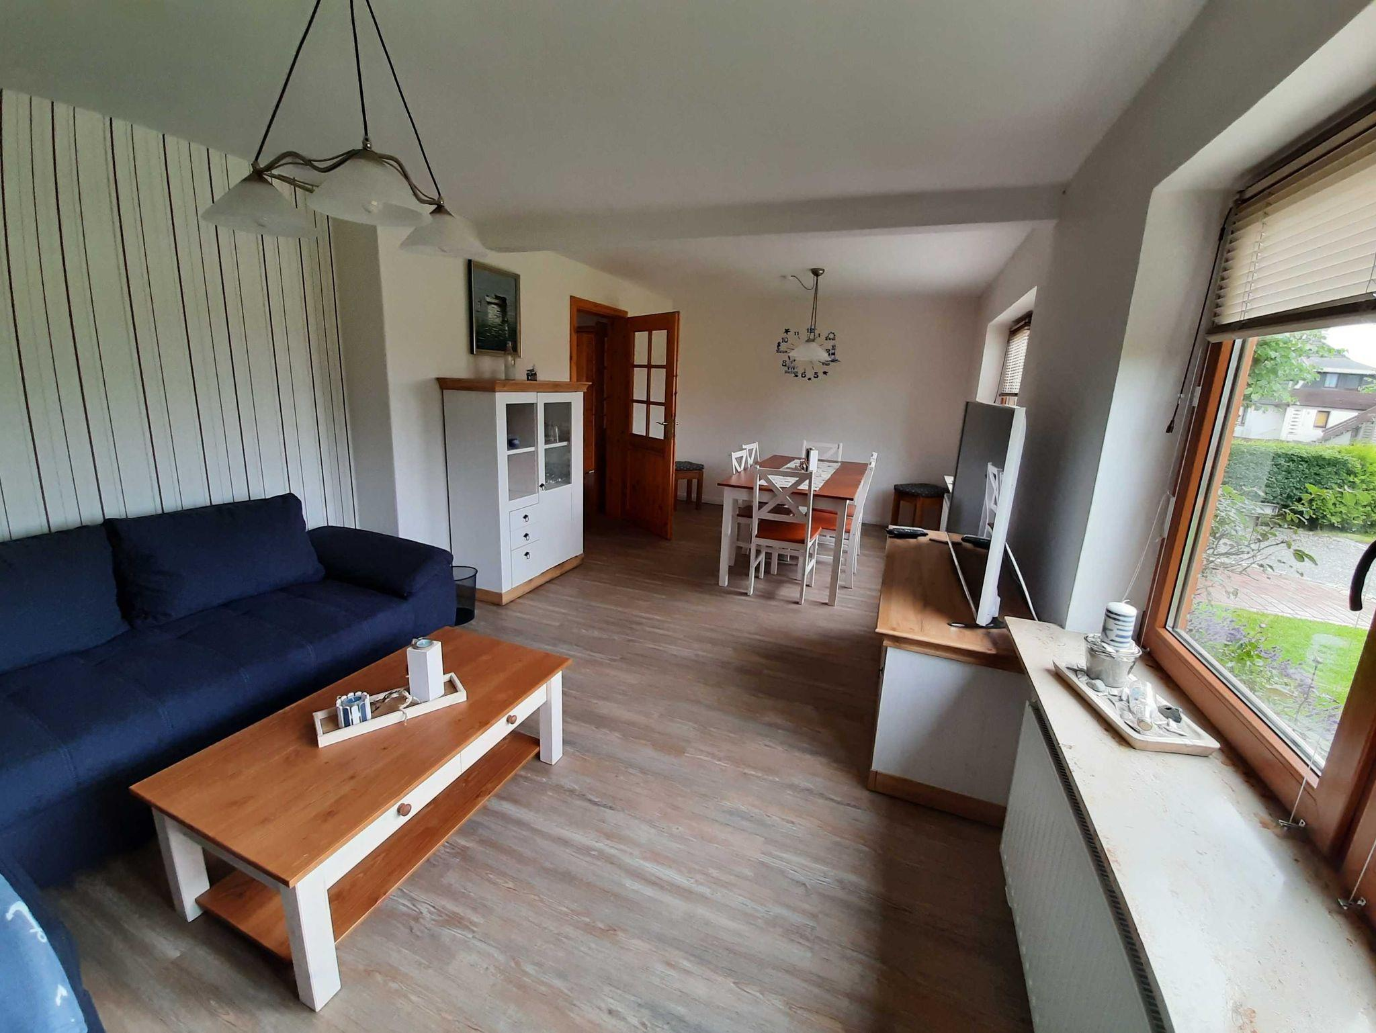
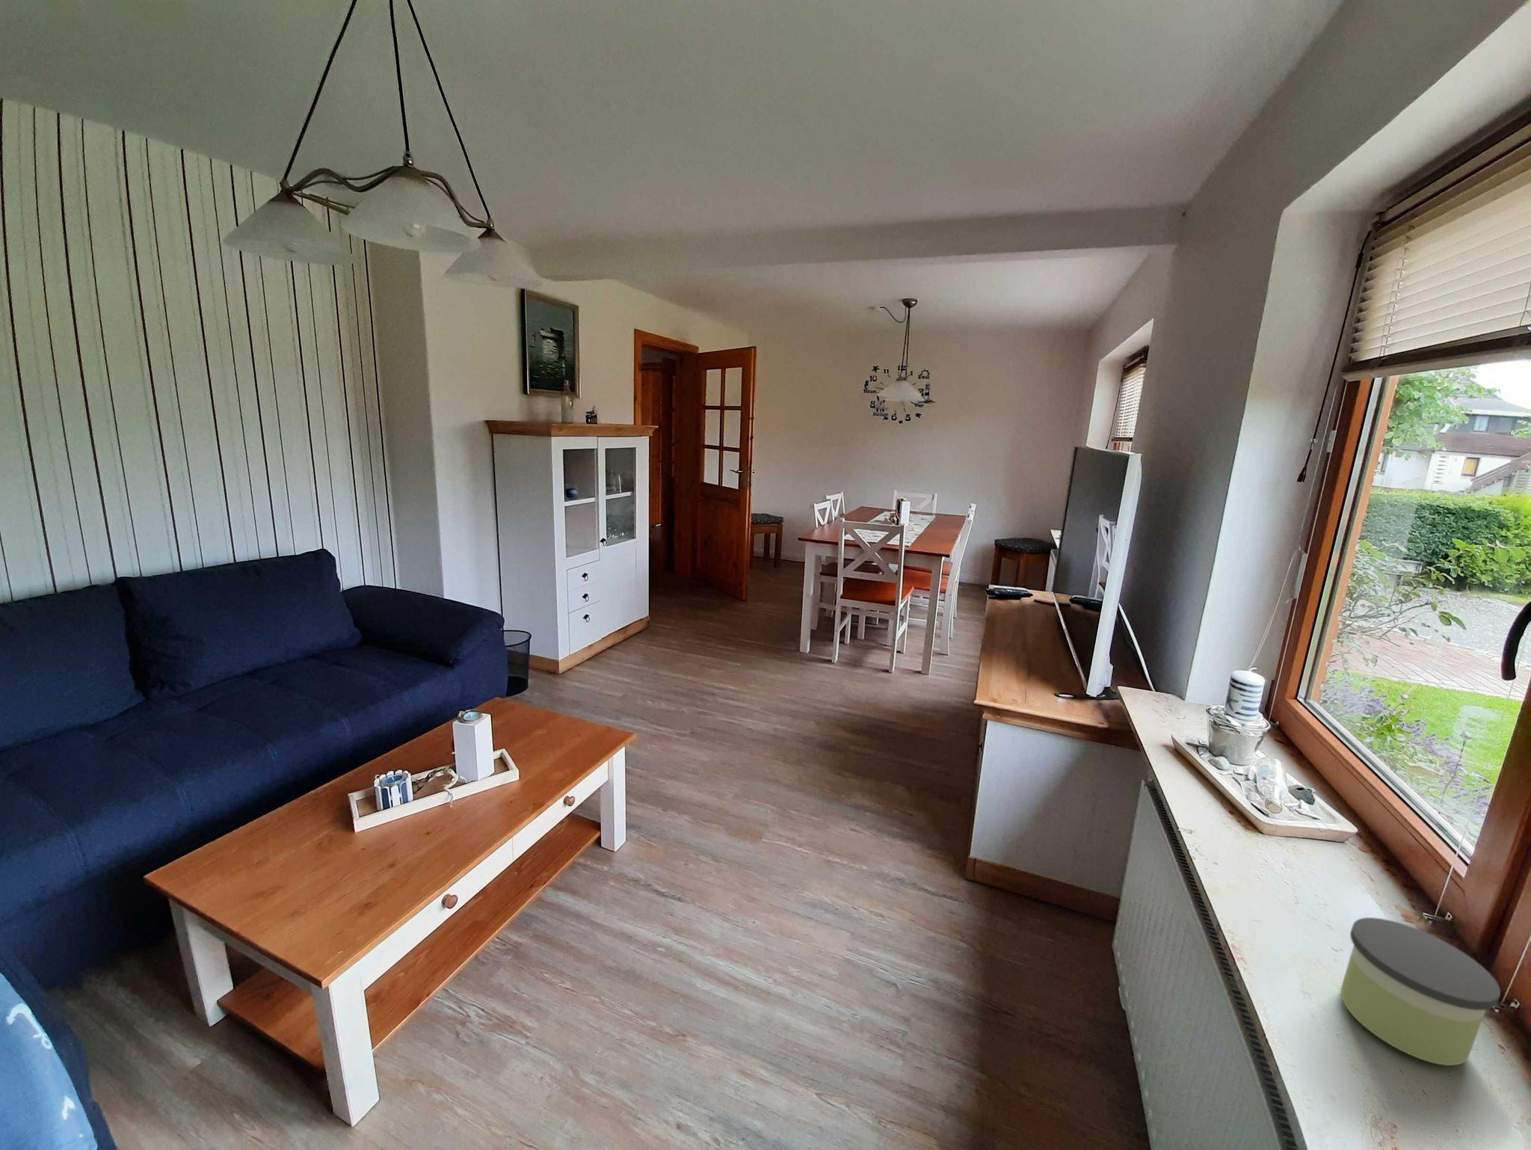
+ candle (1410, 991)
